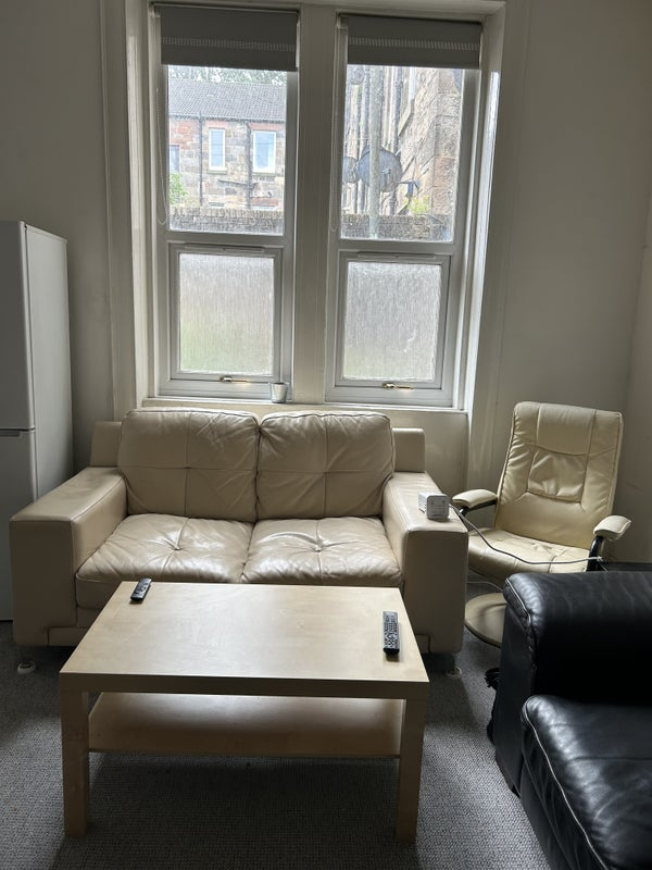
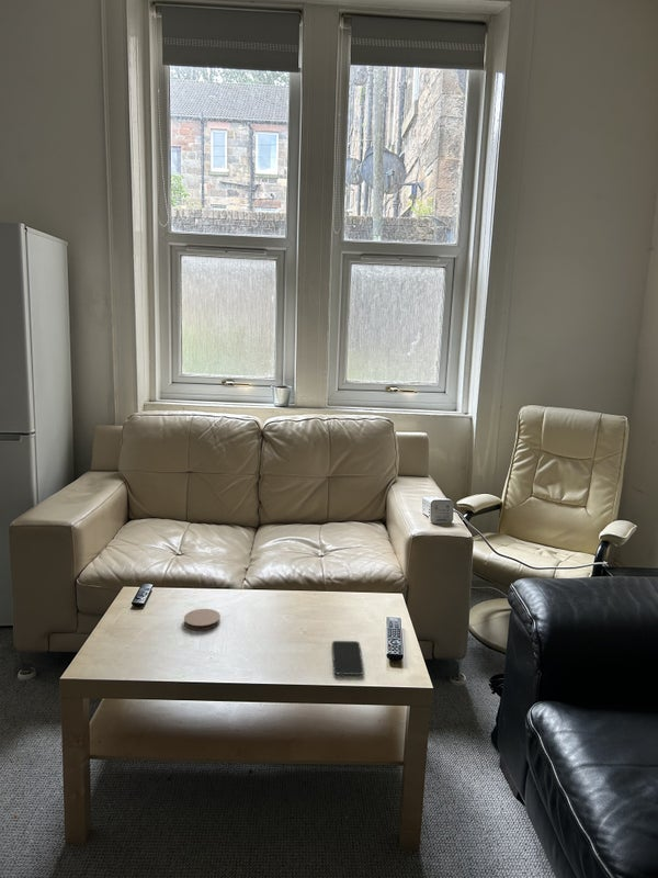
+ coaster (202, 619)
+ smartphone (347, 656)
